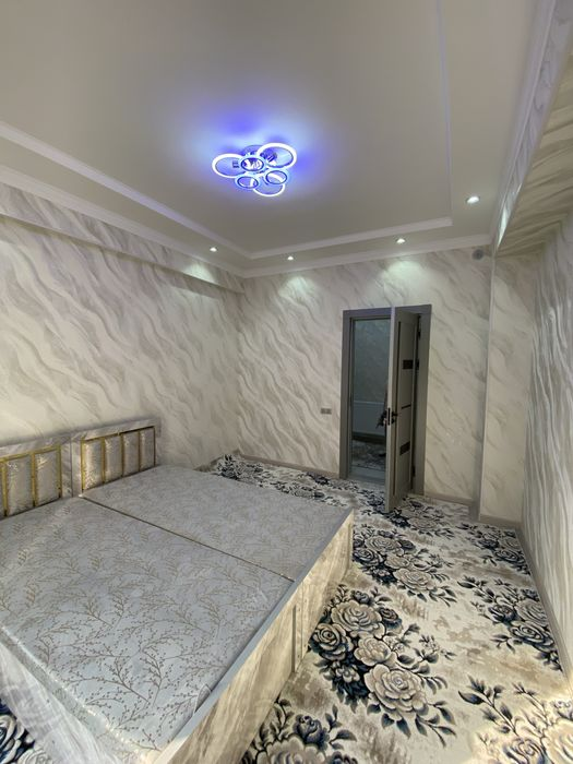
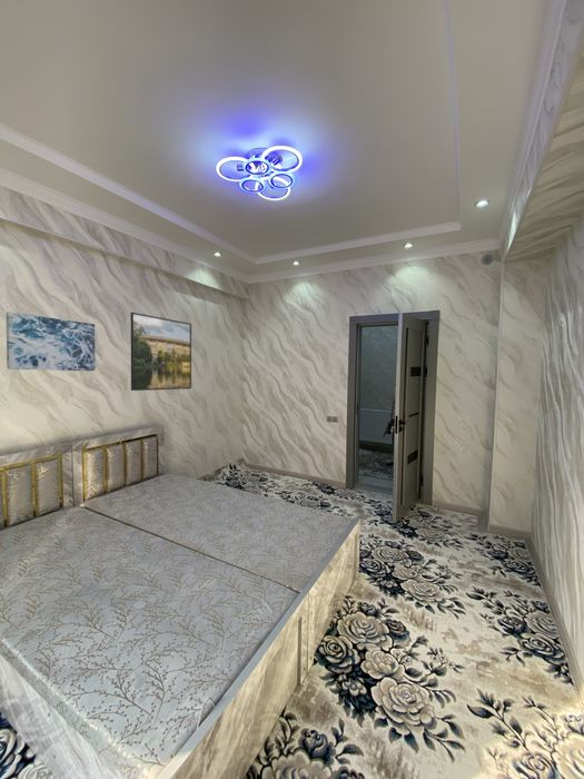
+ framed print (164, 354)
+ wall art (55, 344)
